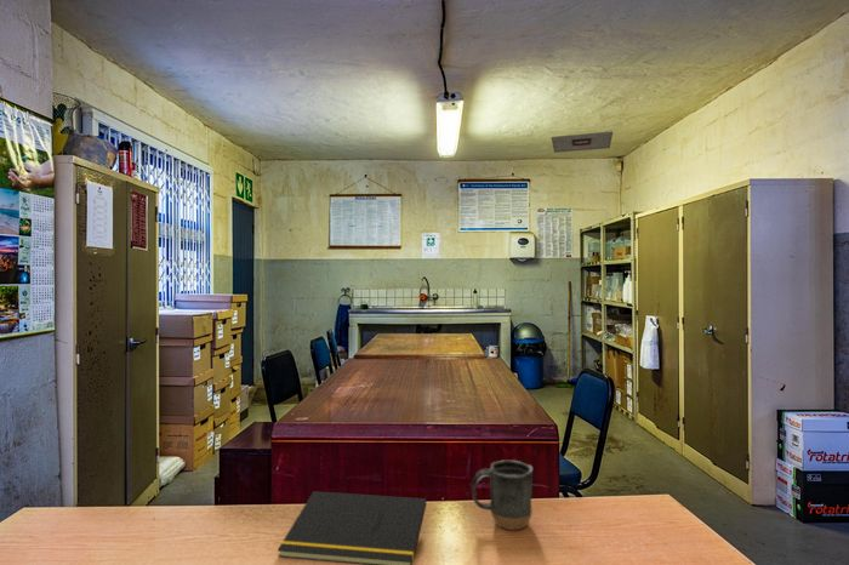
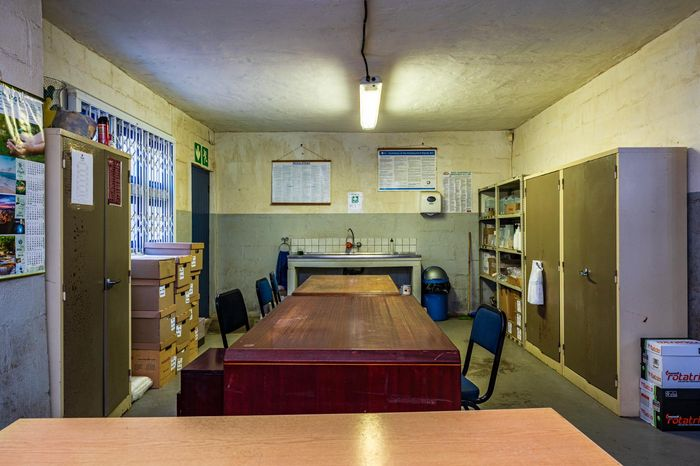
- notepad (357, 525)
- ceiling vent (581, 142)
- mug (502, 491)
